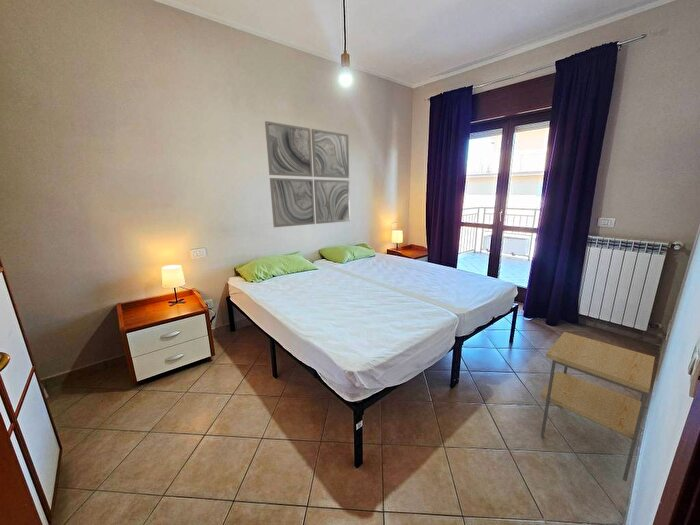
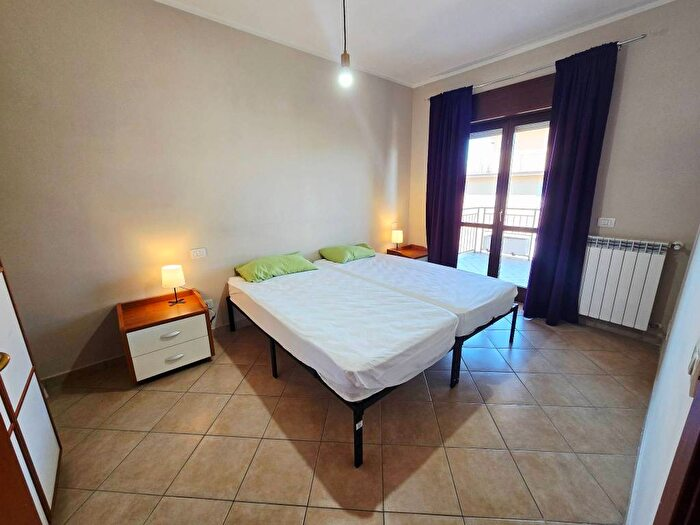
- side table (591, 396)
- wall art (312, 179)
